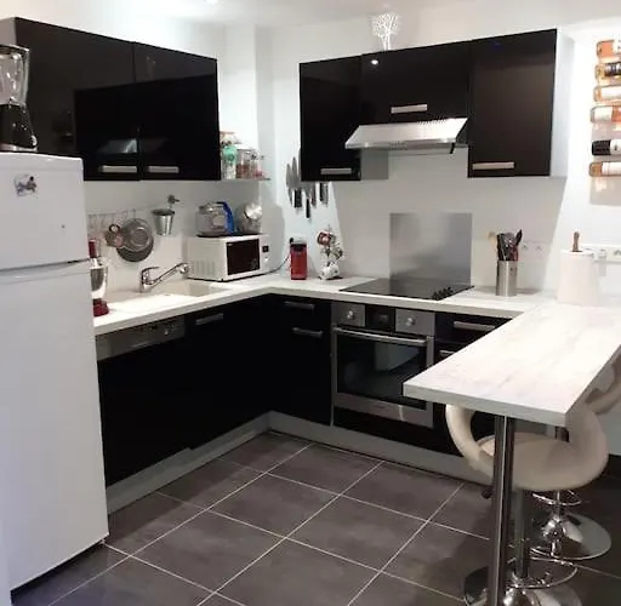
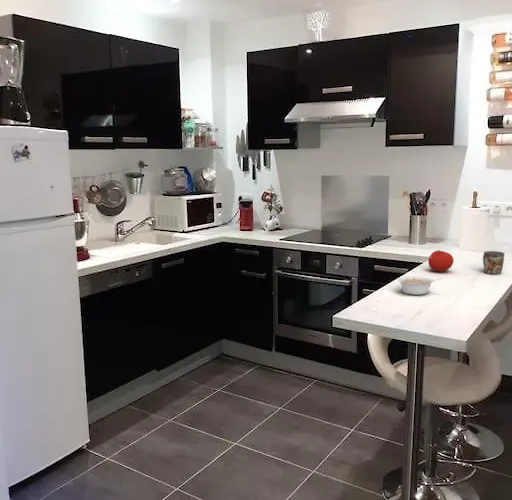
+ legume (416, 284)
+ mug (491, 261)
+ fruit (441, 260)
